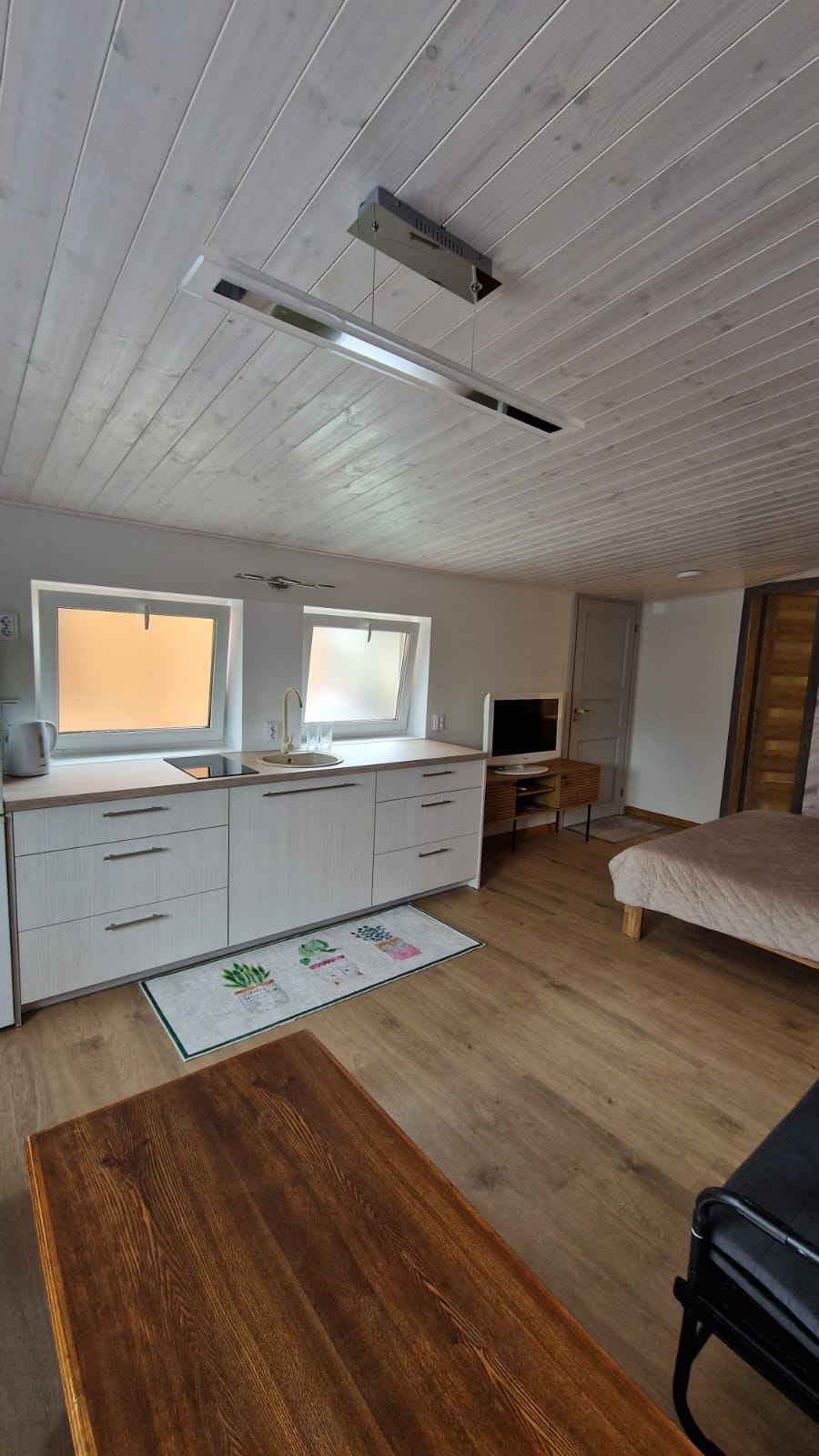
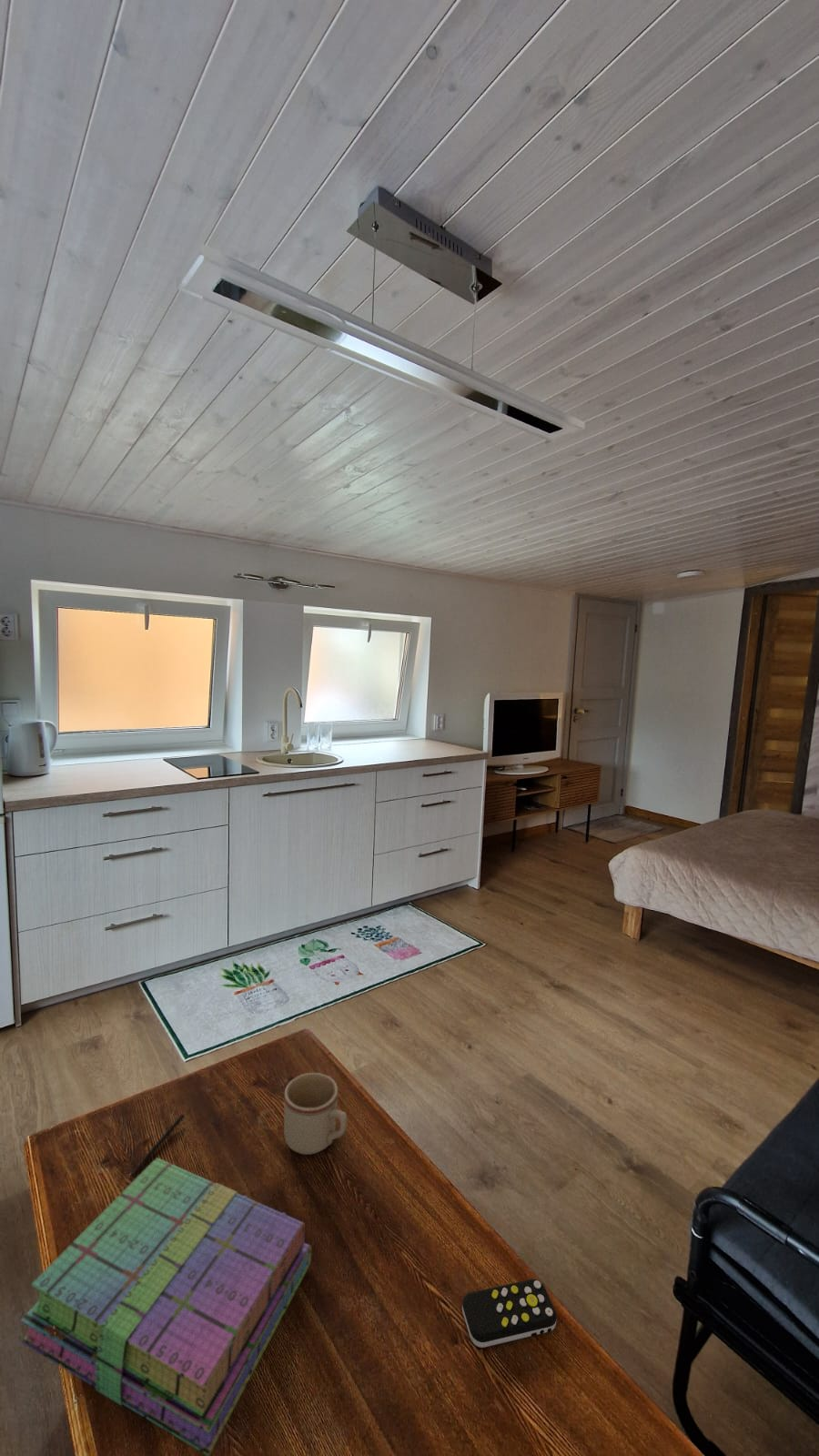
+ pen (157, 1143)
+ books (177, 1274)
+ mug (317, 1117)
+ remote control (509, 1310)
